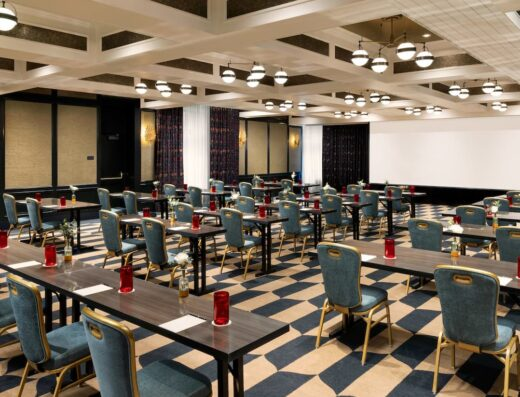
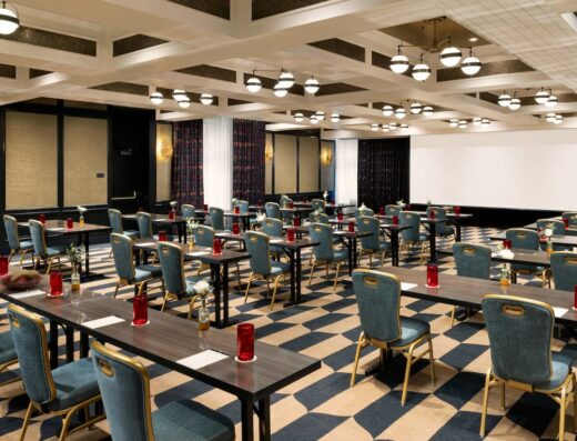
+ fruit basket (22, 279)
